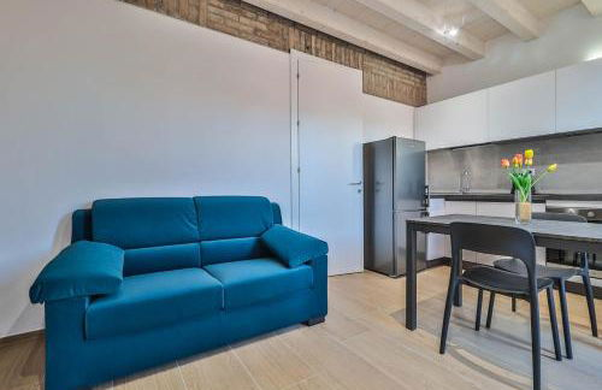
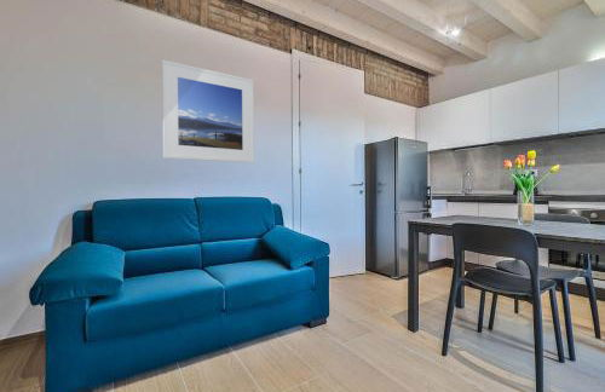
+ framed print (212, 115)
